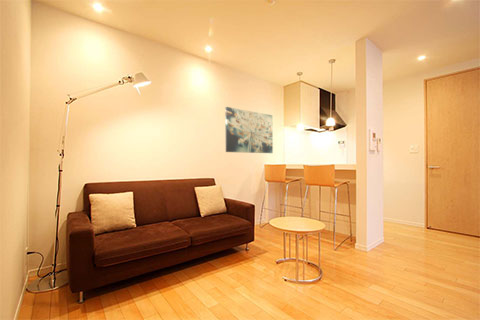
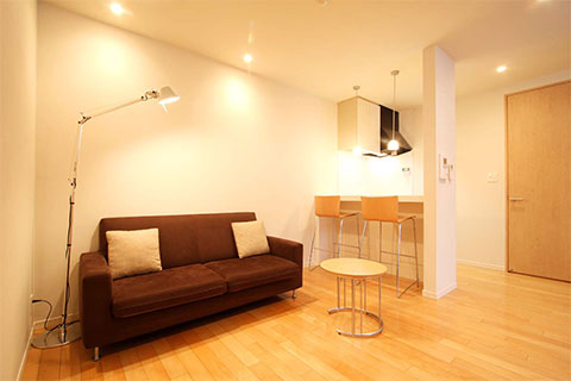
- wall art (251, 132)
